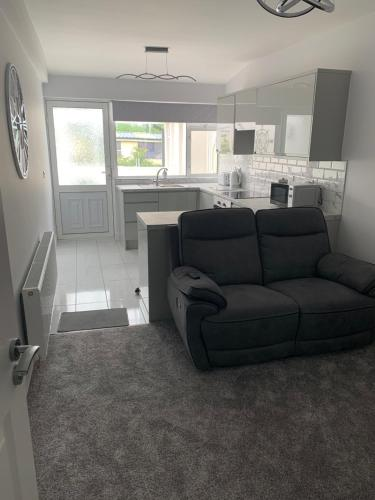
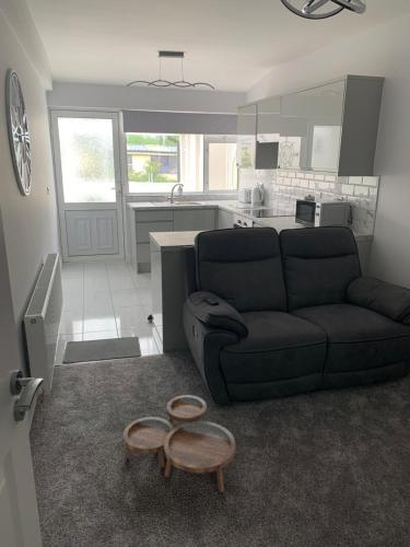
+ nesting tables (183, 439)
